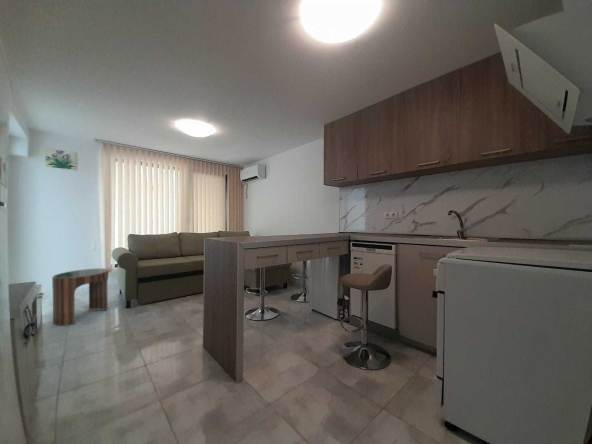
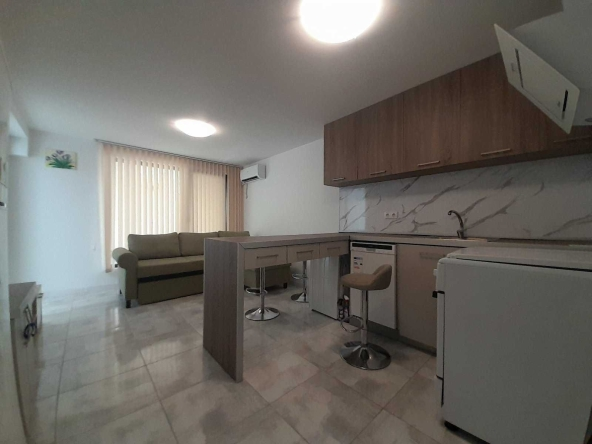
- side table (89, 294)
